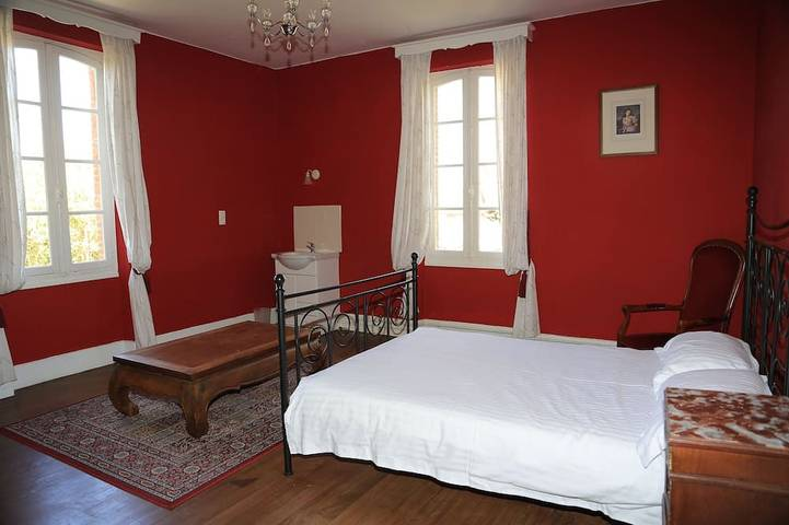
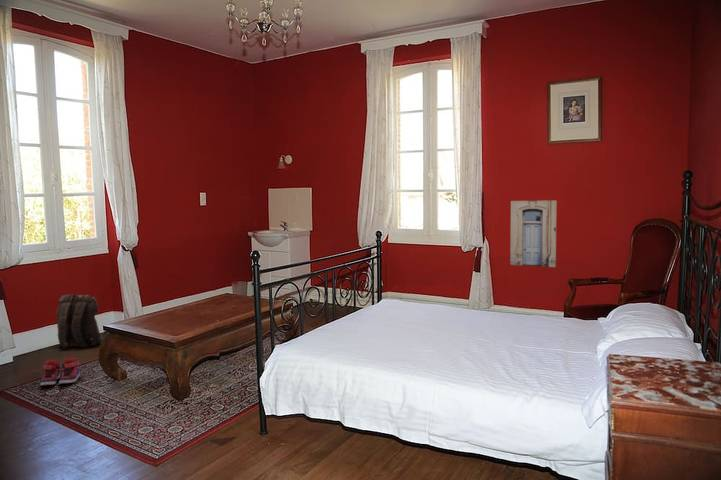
+ shoe (59, 371)
+ wall art (532, 233)
+ backpack (78, 319)
